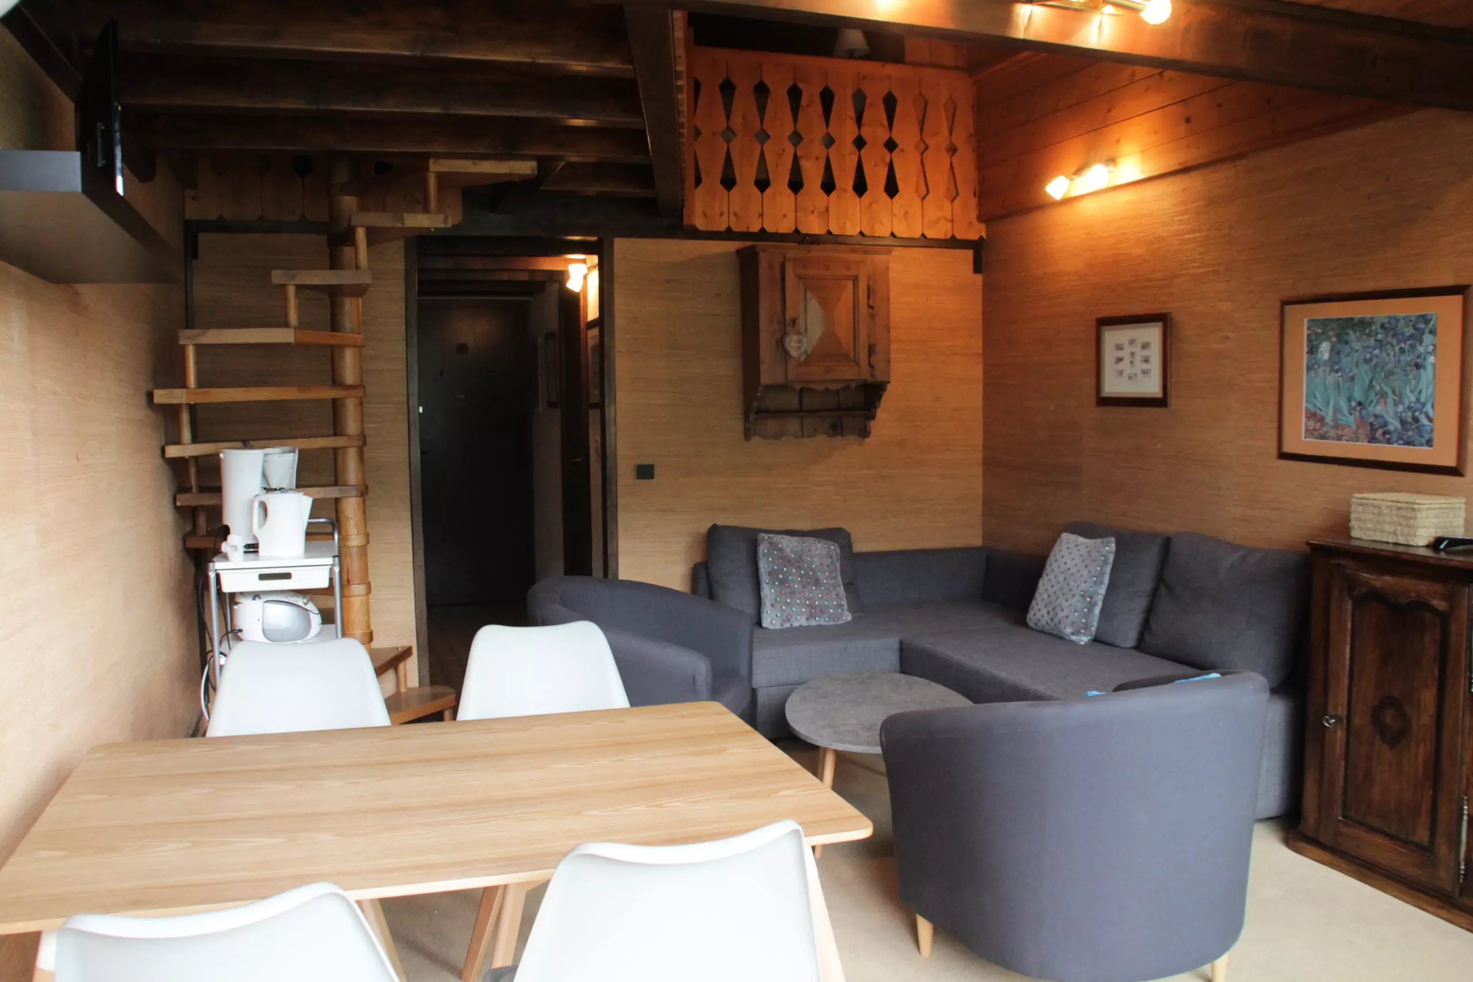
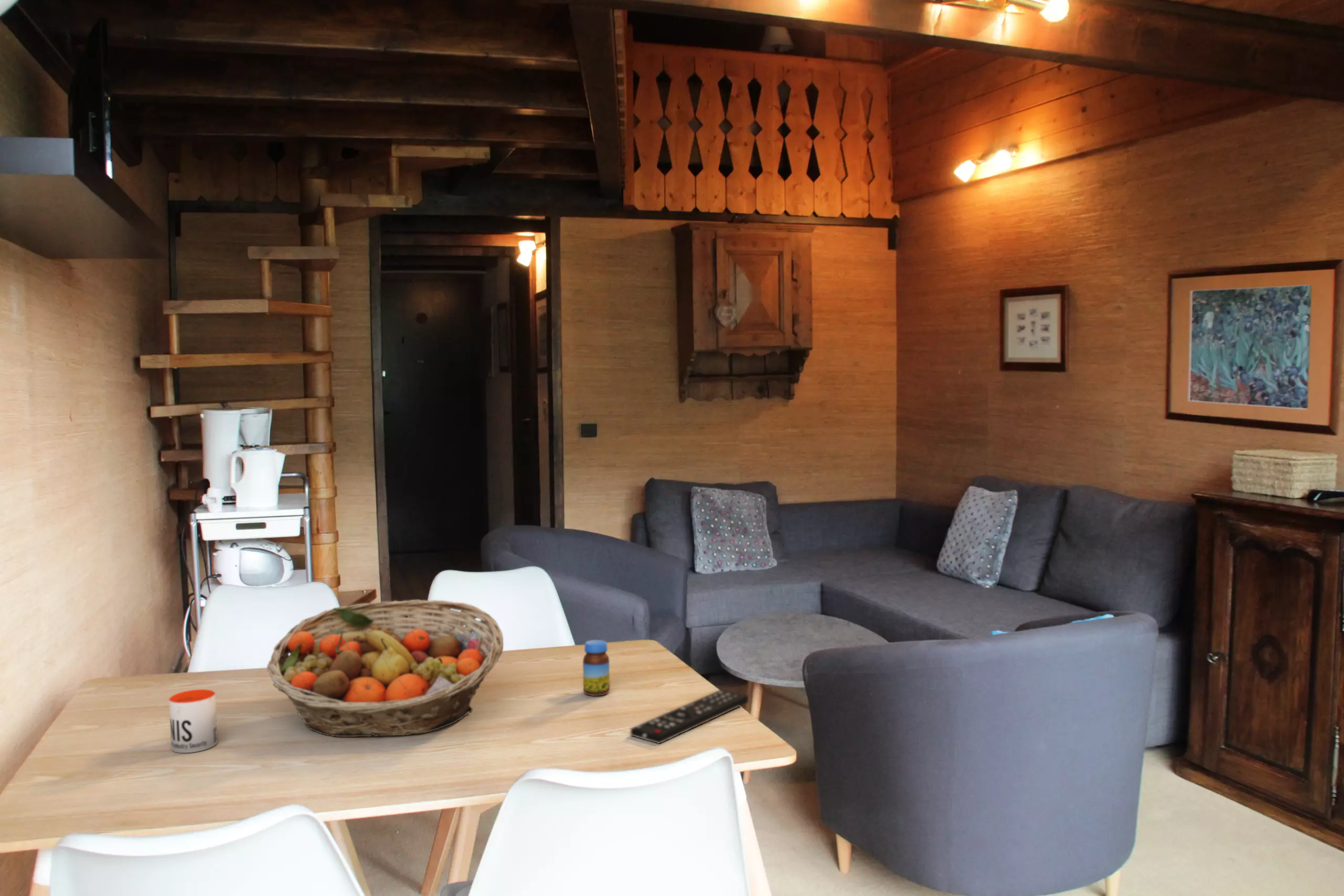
+ fruit basket (388, 666)
+ mug (195, 717)
+ remote control (691, 713)
+ jar (596, 667)
